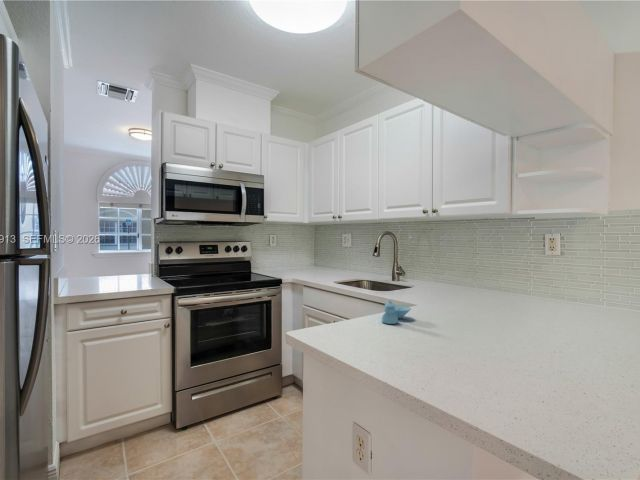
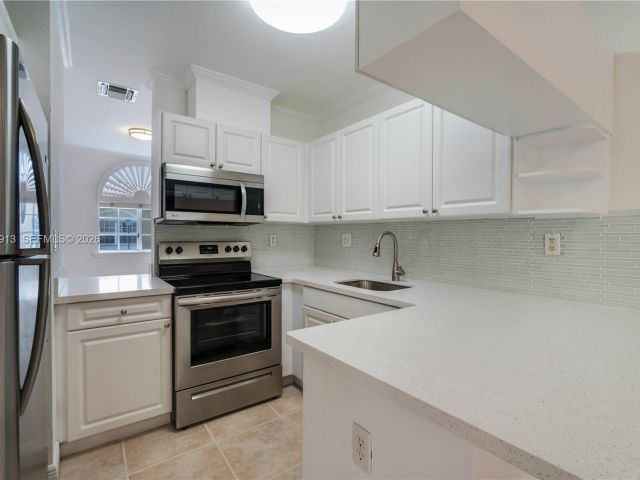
- salt and pepper shaker set (395, 309)
